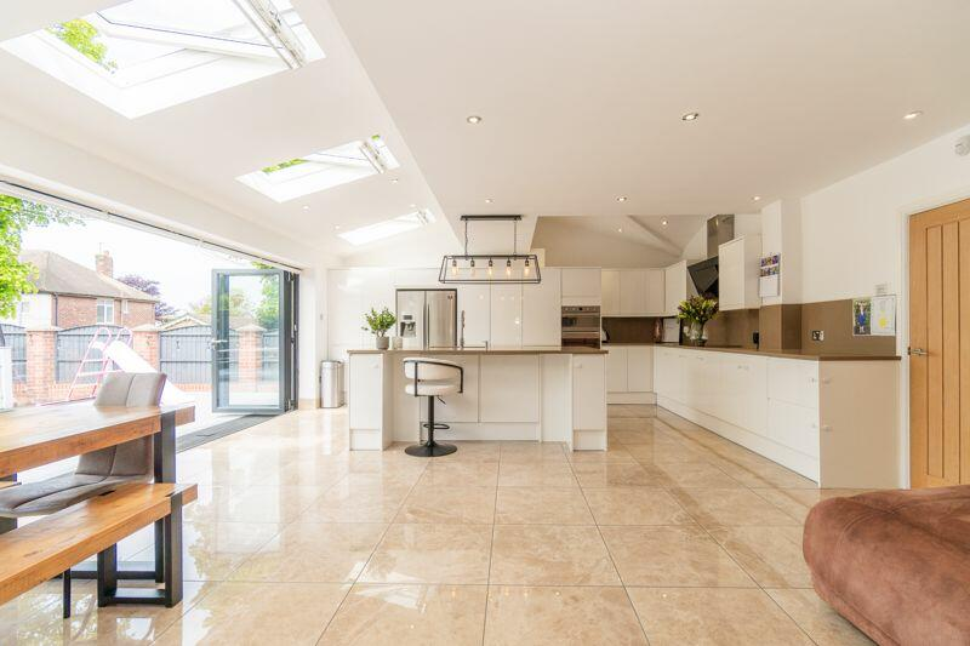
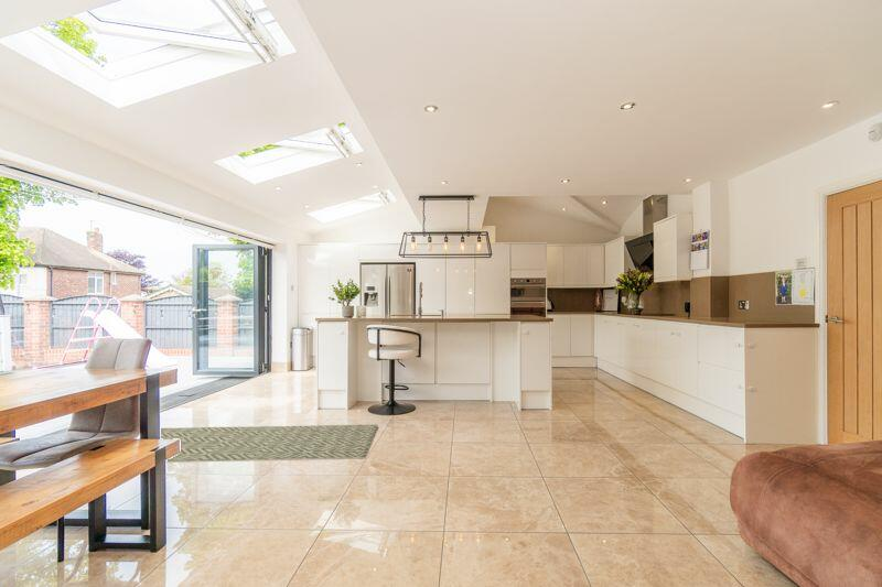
+ rug (224, 442)
